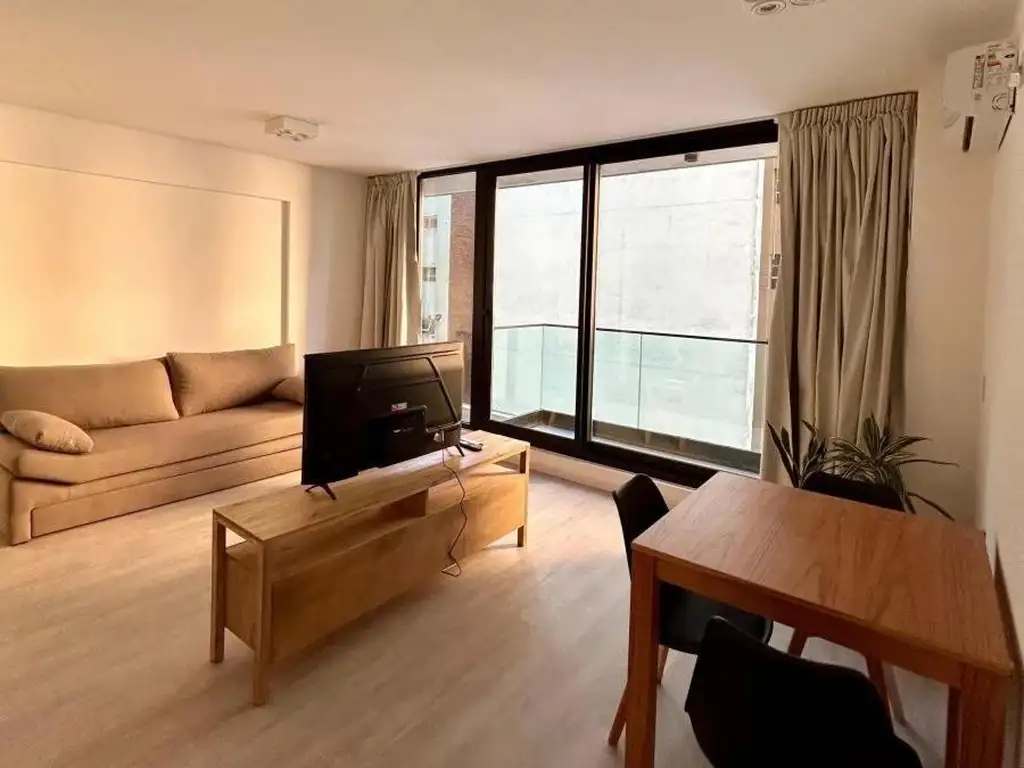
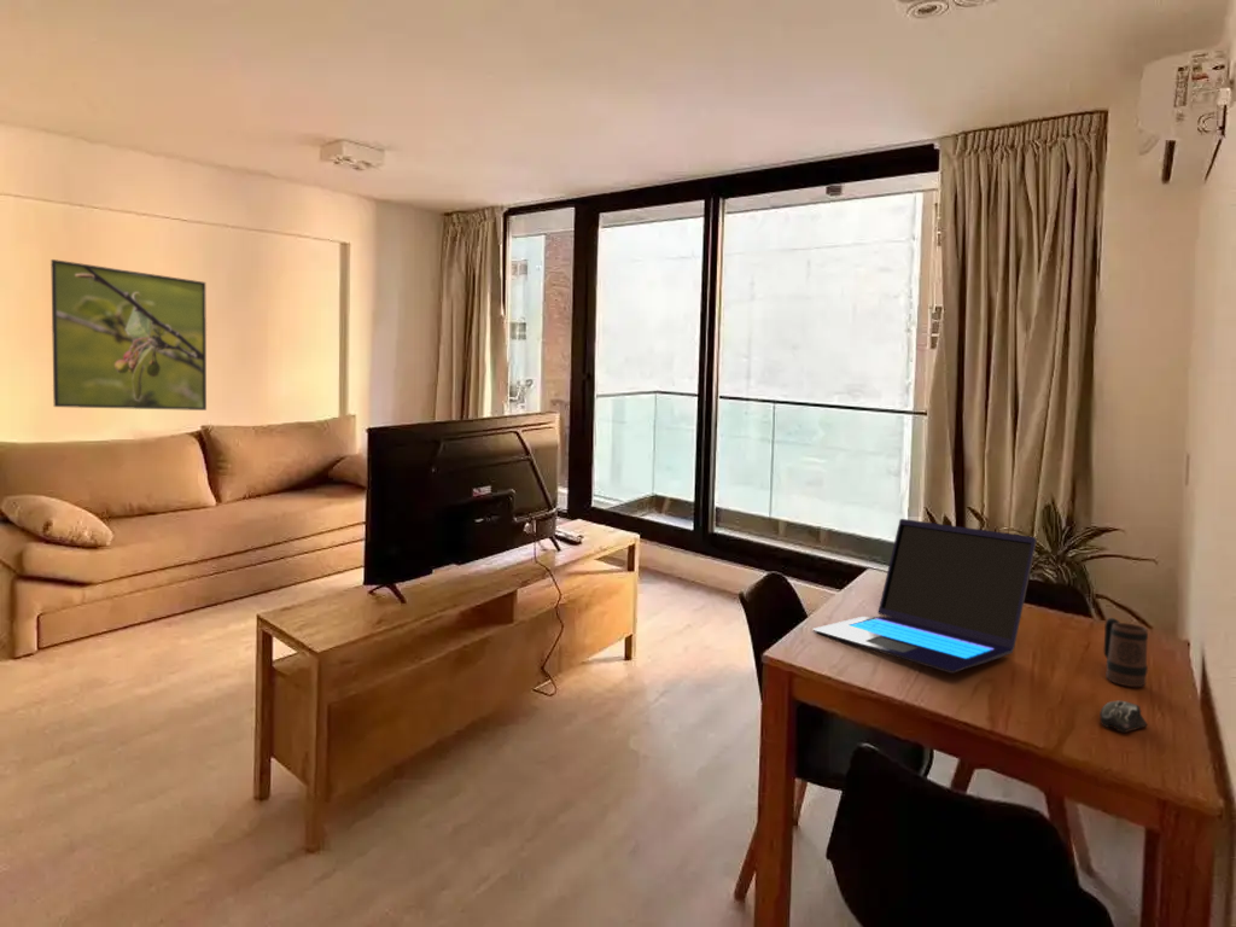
+ mug (1123, 651)
+ laptop (923, 585)
+ computer mouse (1121, 712)
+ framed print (134, 340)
